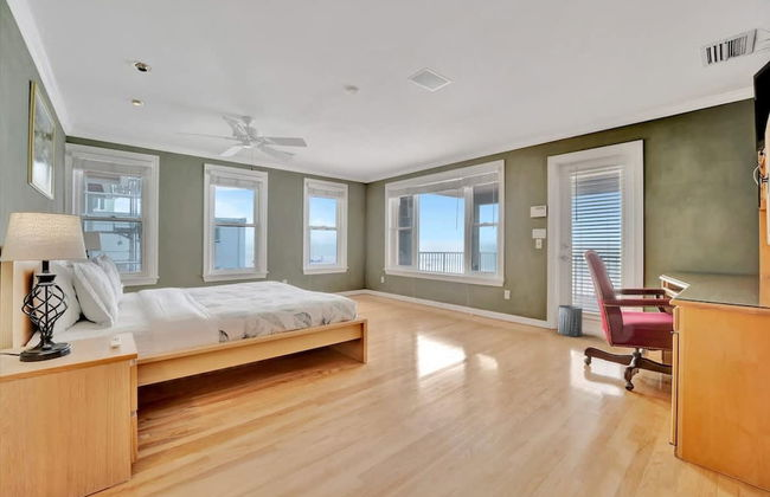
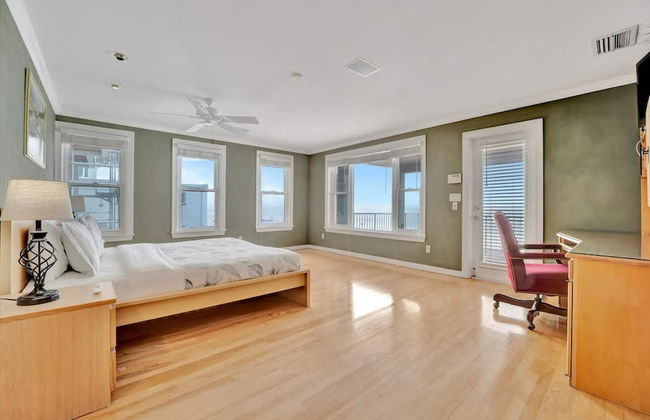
- trash can (570, 320)
